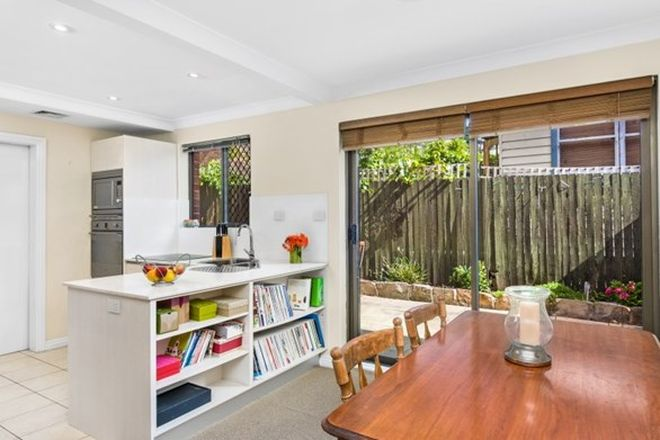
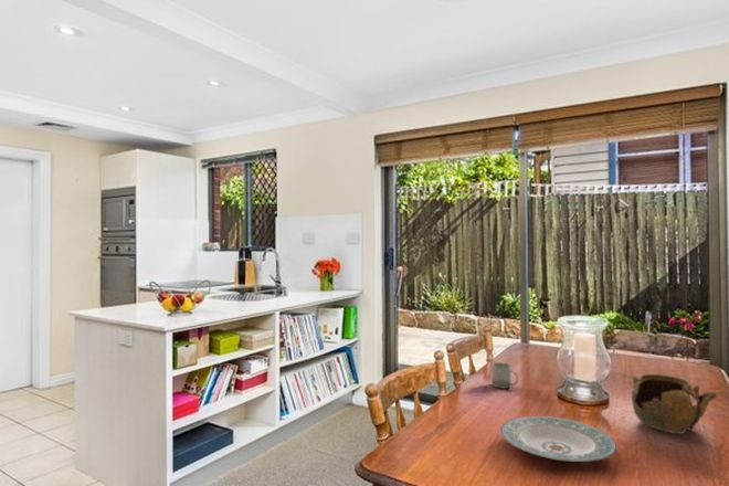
+ cup (505, 376)
+ plate (556, 442)
+ teapot (673, 404)
